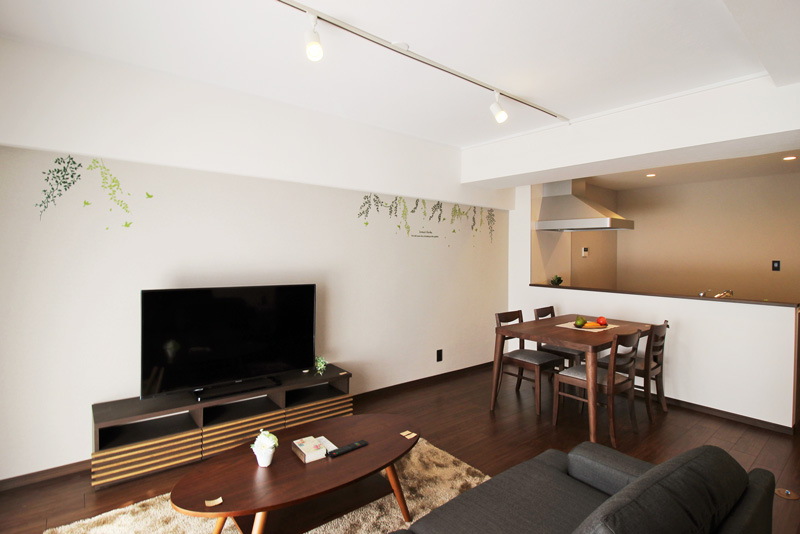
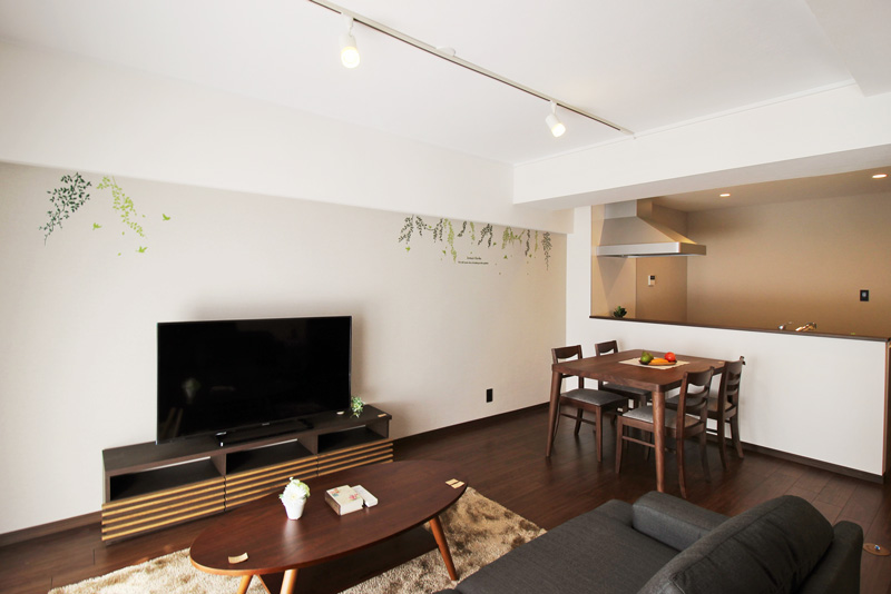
- remote control (348, 448)
